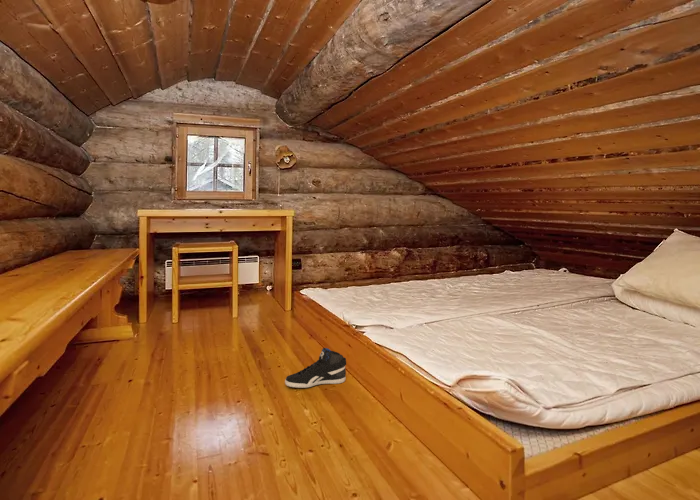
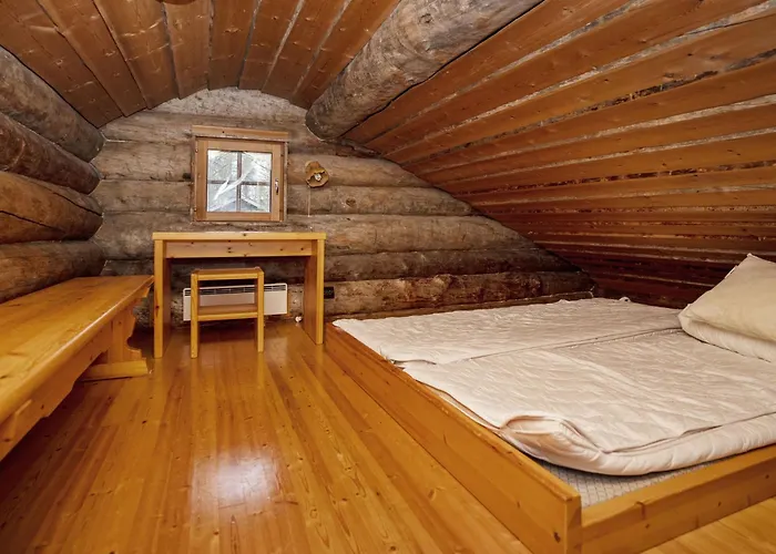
- sneaker (315, 365)
